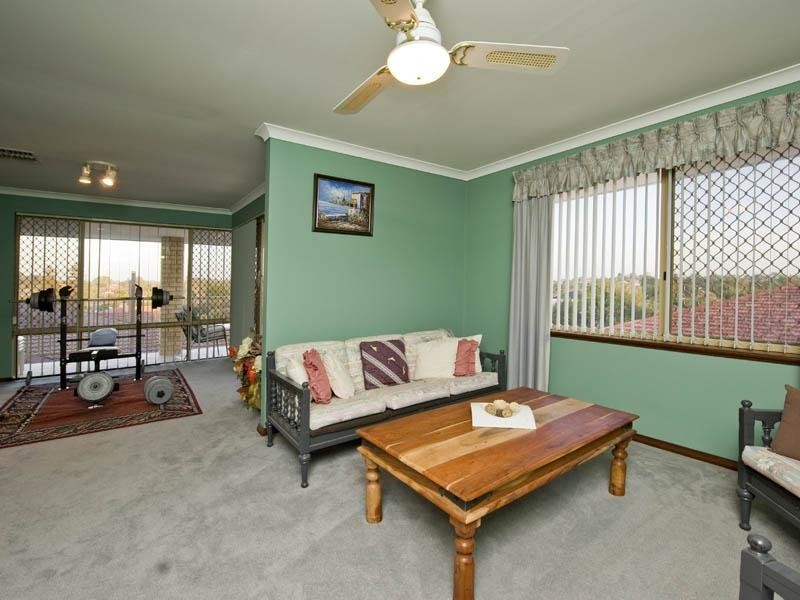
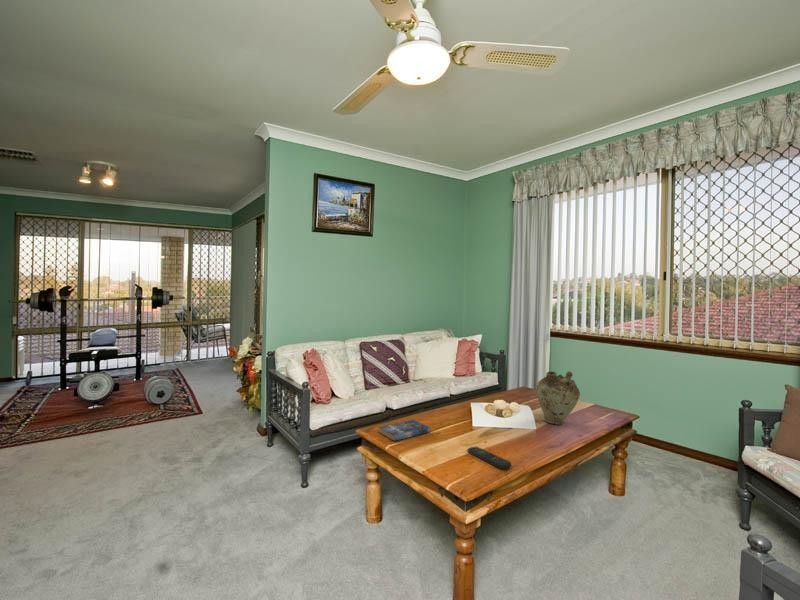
+ book (404, 429)
+ remote control (488, 456)
+ vase (557, 397)
